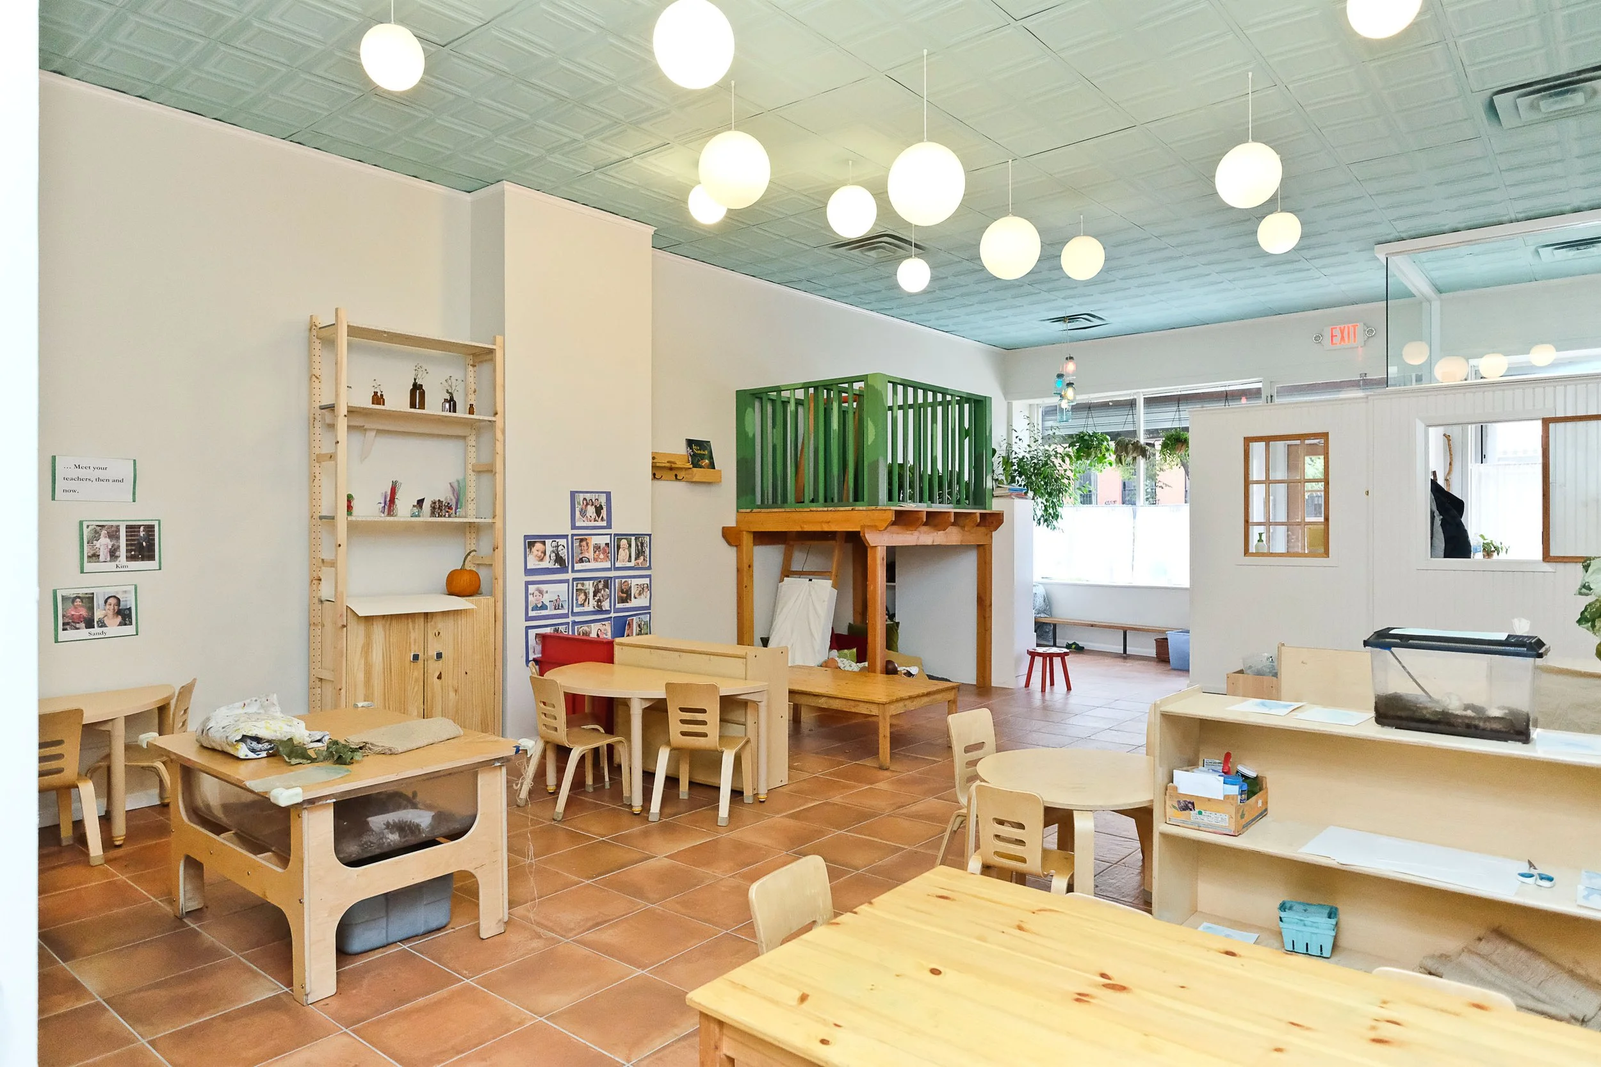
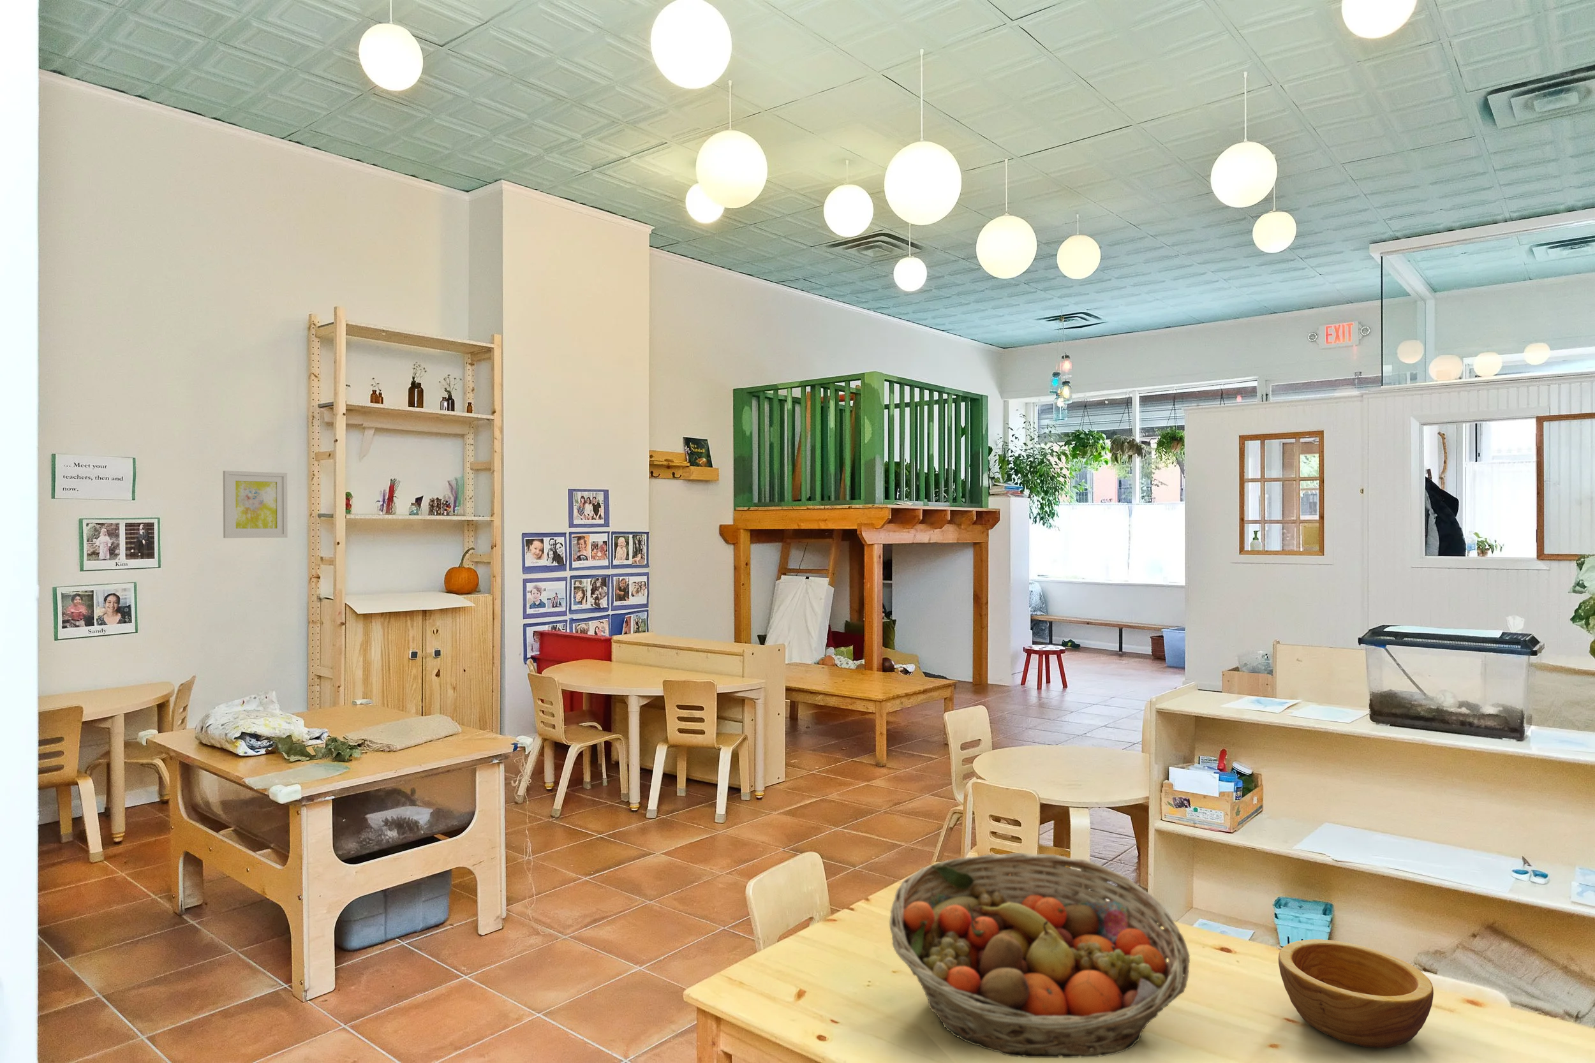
+ wall art (256, 504)
+ bowl (1353, 997)
+ fruit basket (1034, 949)
